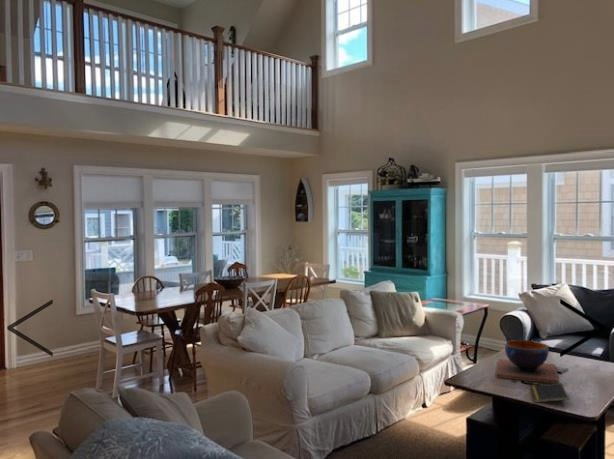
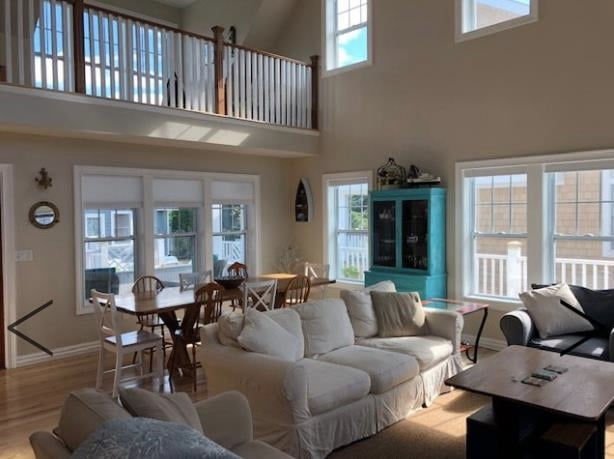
- notepad (548, 392)
- decorative bowl (526, 358)
